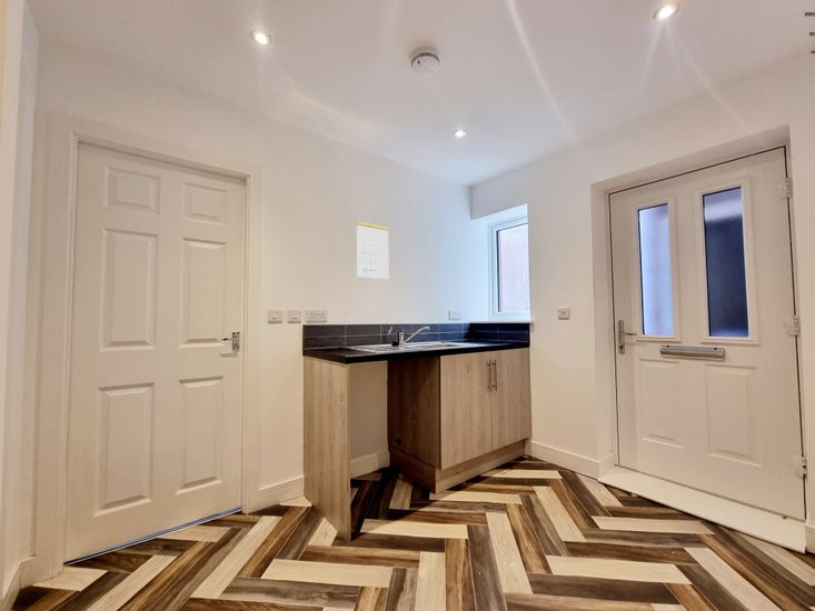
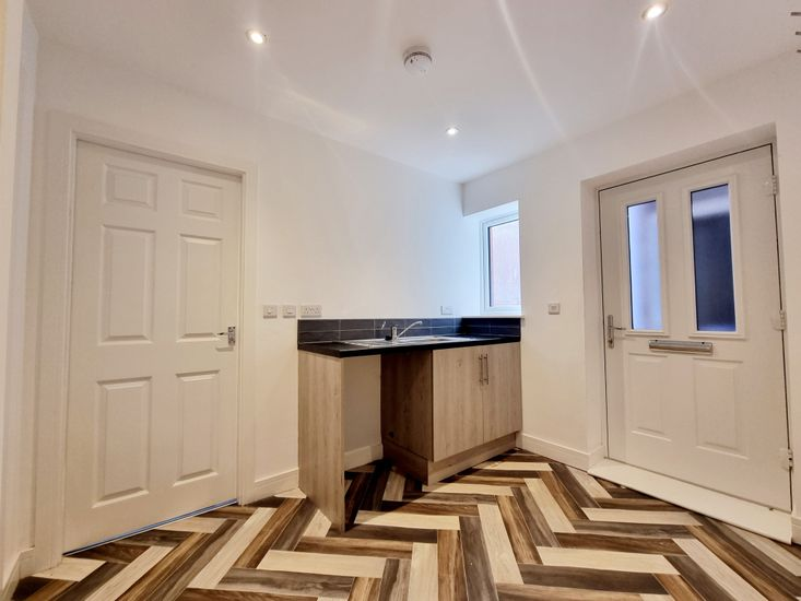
- calendar (372, 244)
